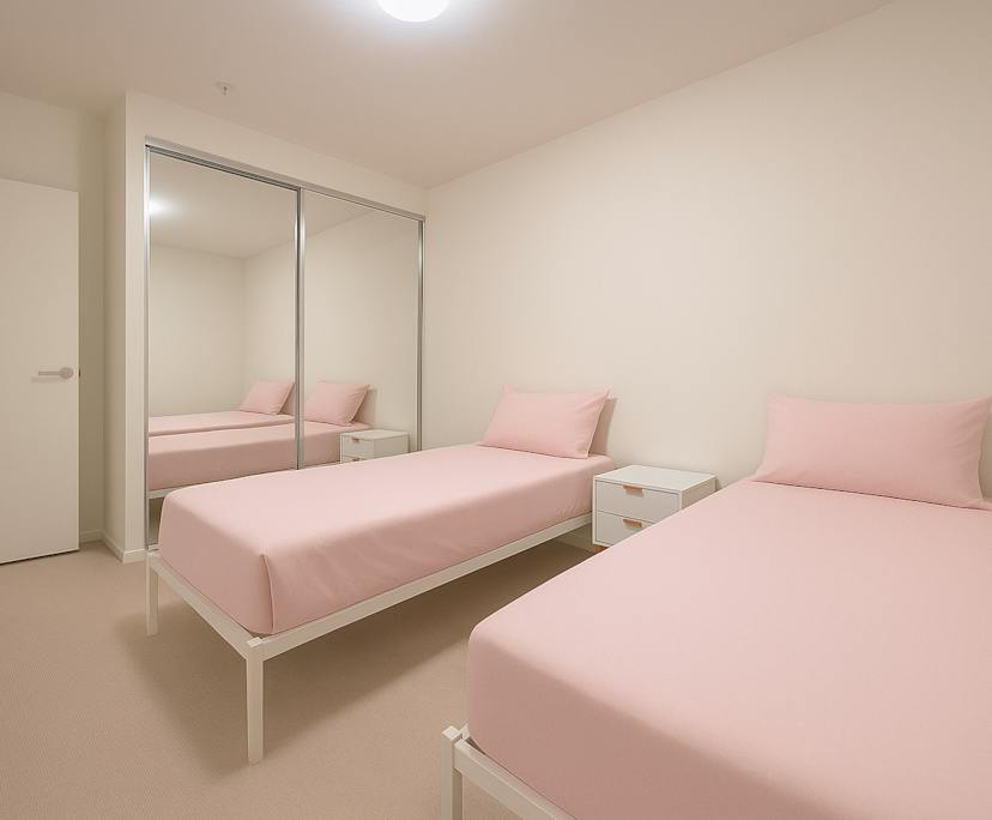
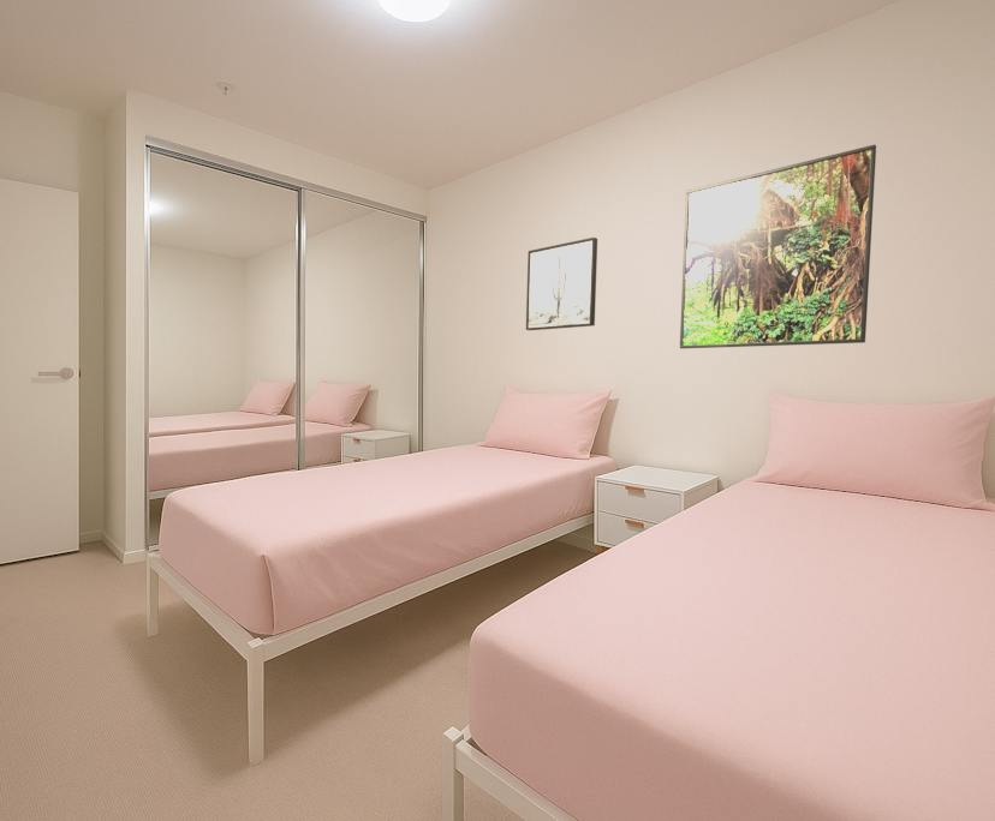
+ wall art (559, 286)
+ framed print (765, 258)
